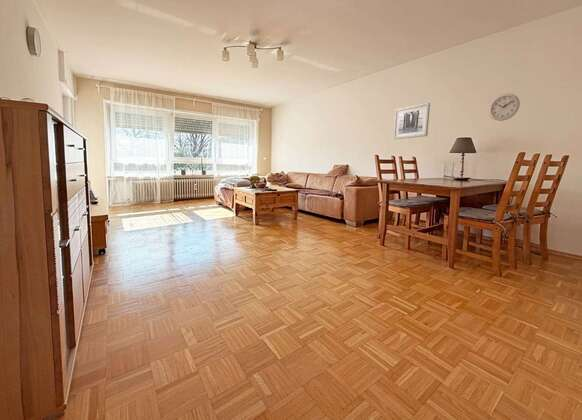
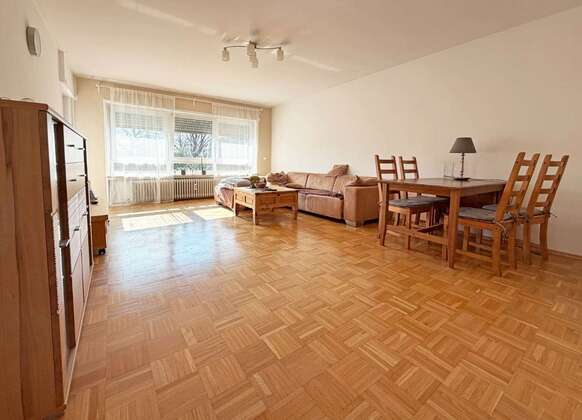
- wall art (410, 122)
- wall clock (503, 107)
